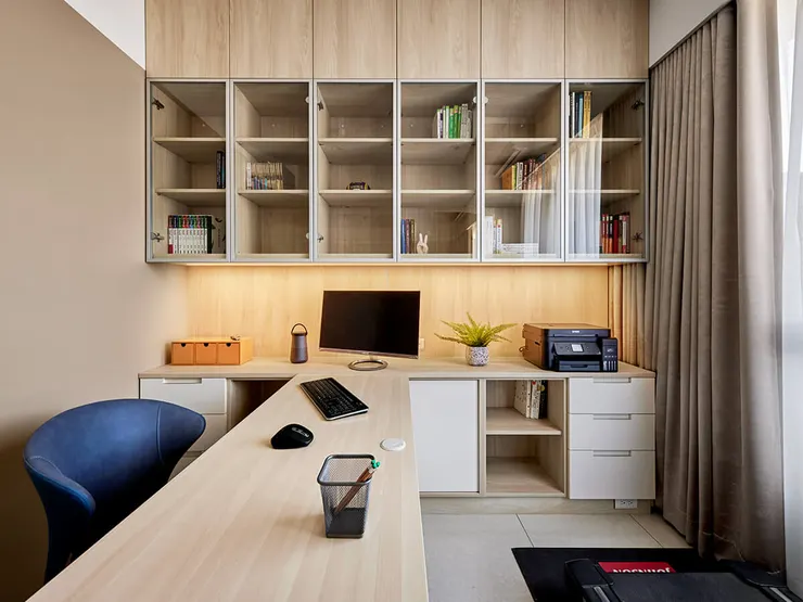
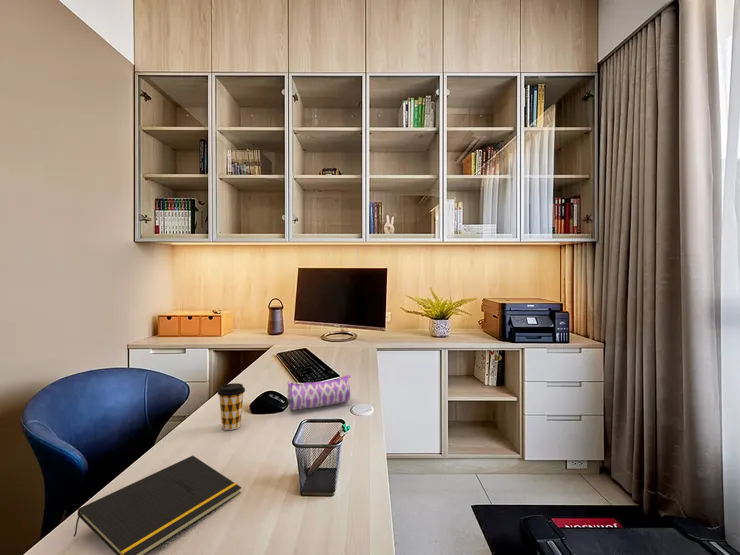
+ coffee cup (231, 406)
+ pencil case (318, 391)
+ notepad (166, 500)
